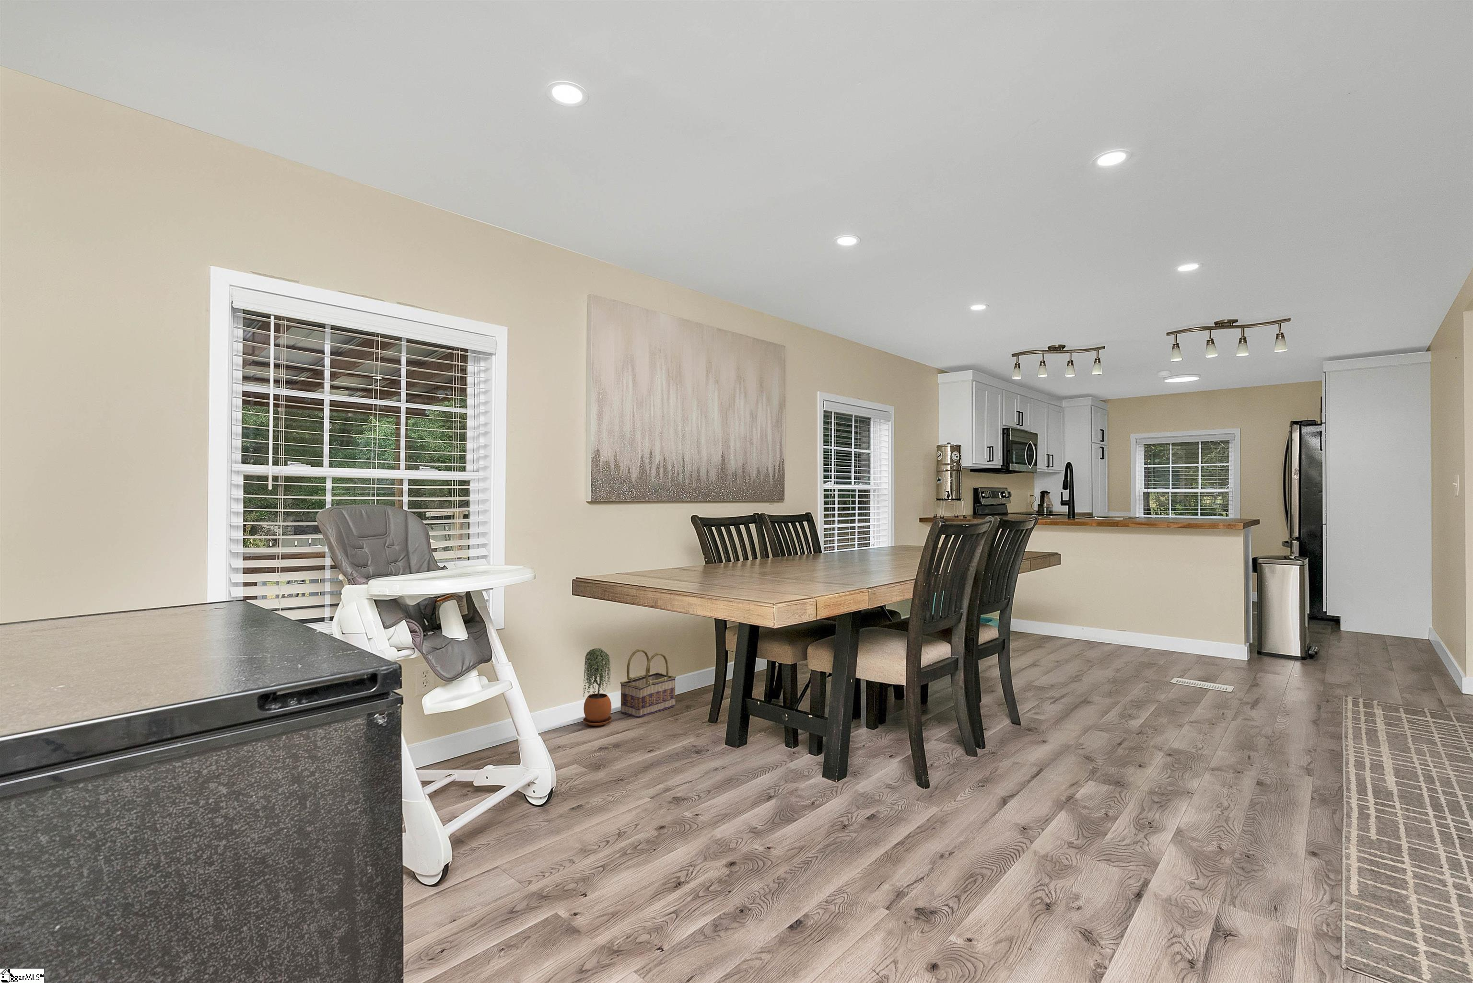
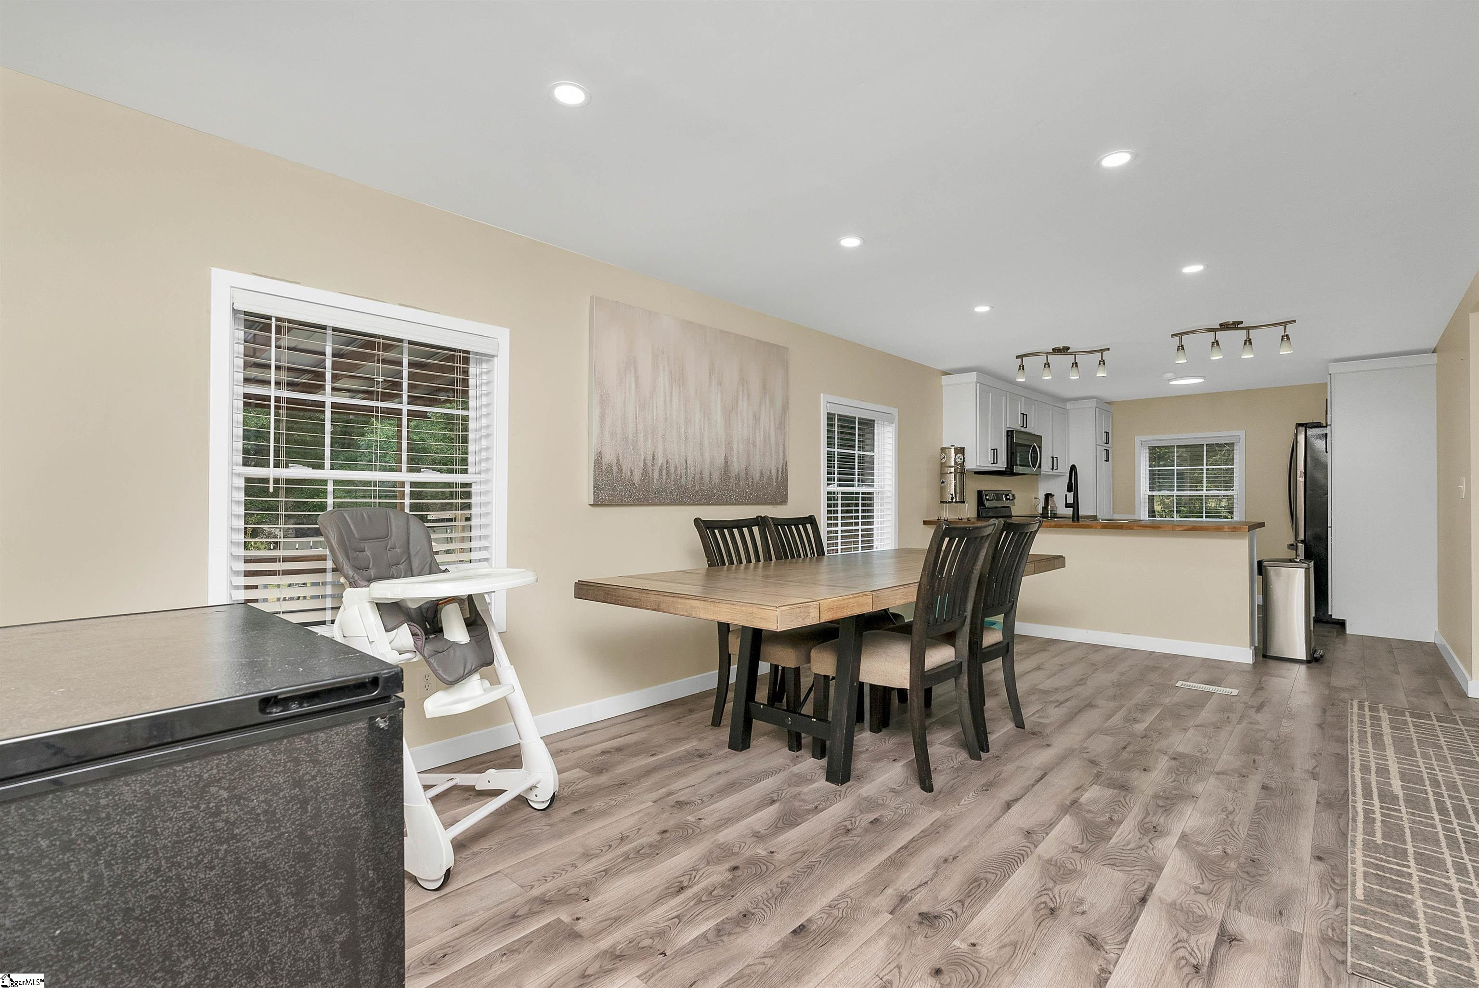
- potted plant (596, 687)
- basket (649, 679)
